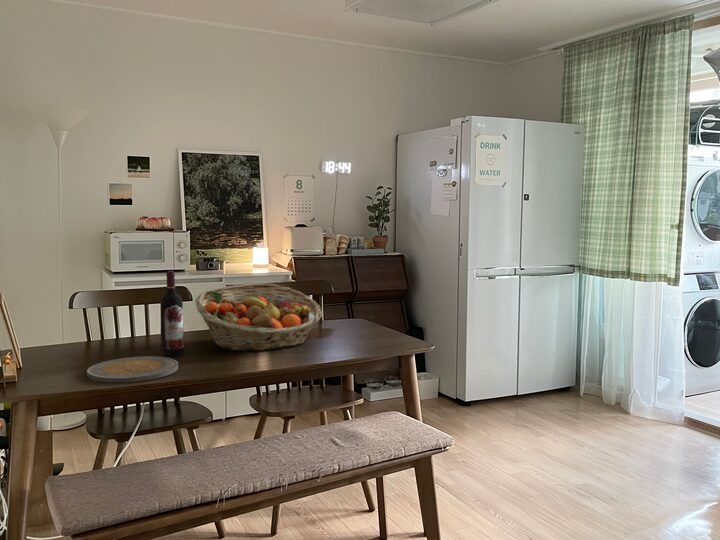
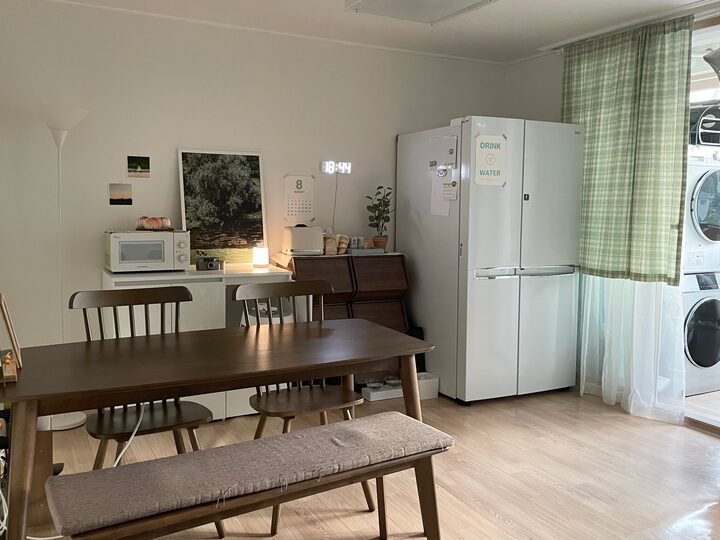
- plate (133, 368)
- wine bottle (171, 312)
- fruit basket (259, 315)
